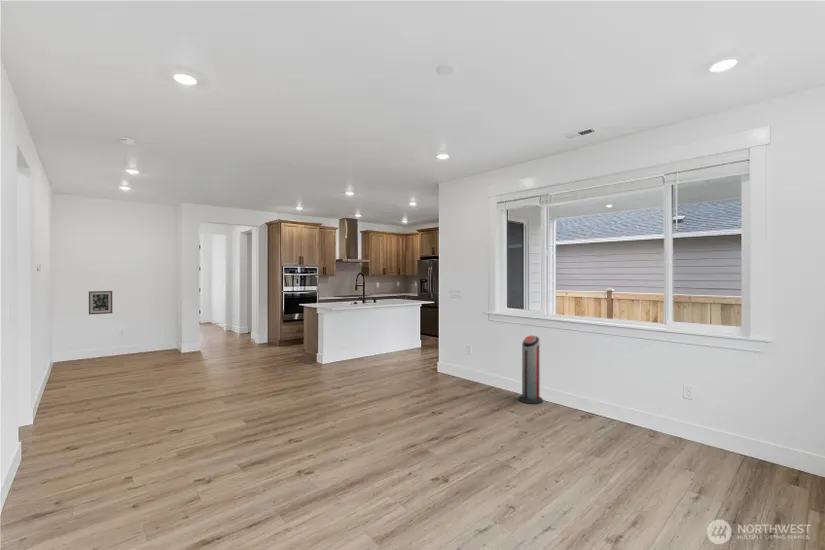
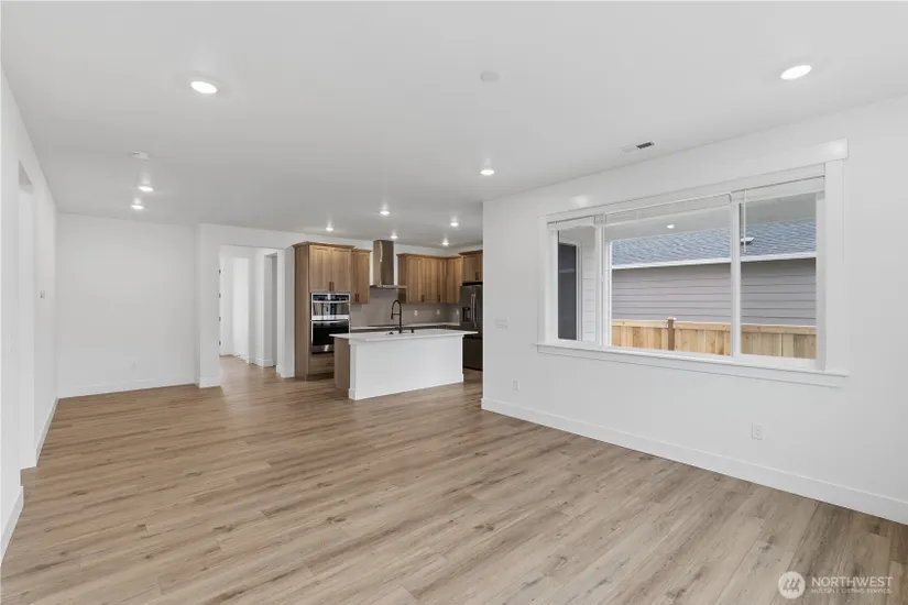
- air purifier (530, 368)
- wall art (100, 302)
